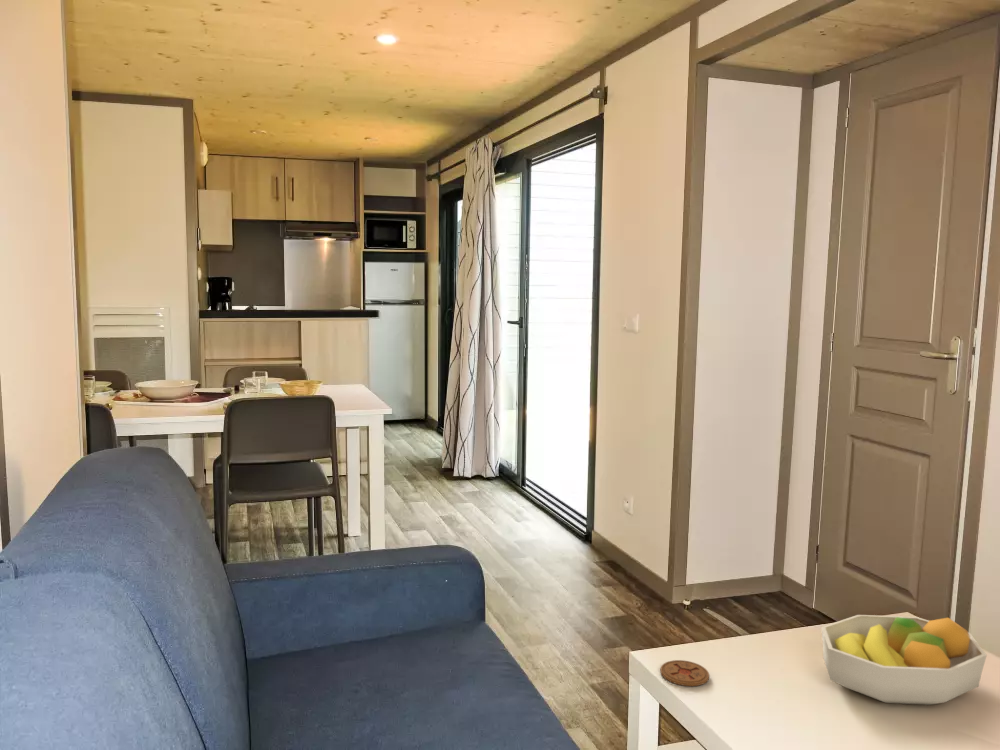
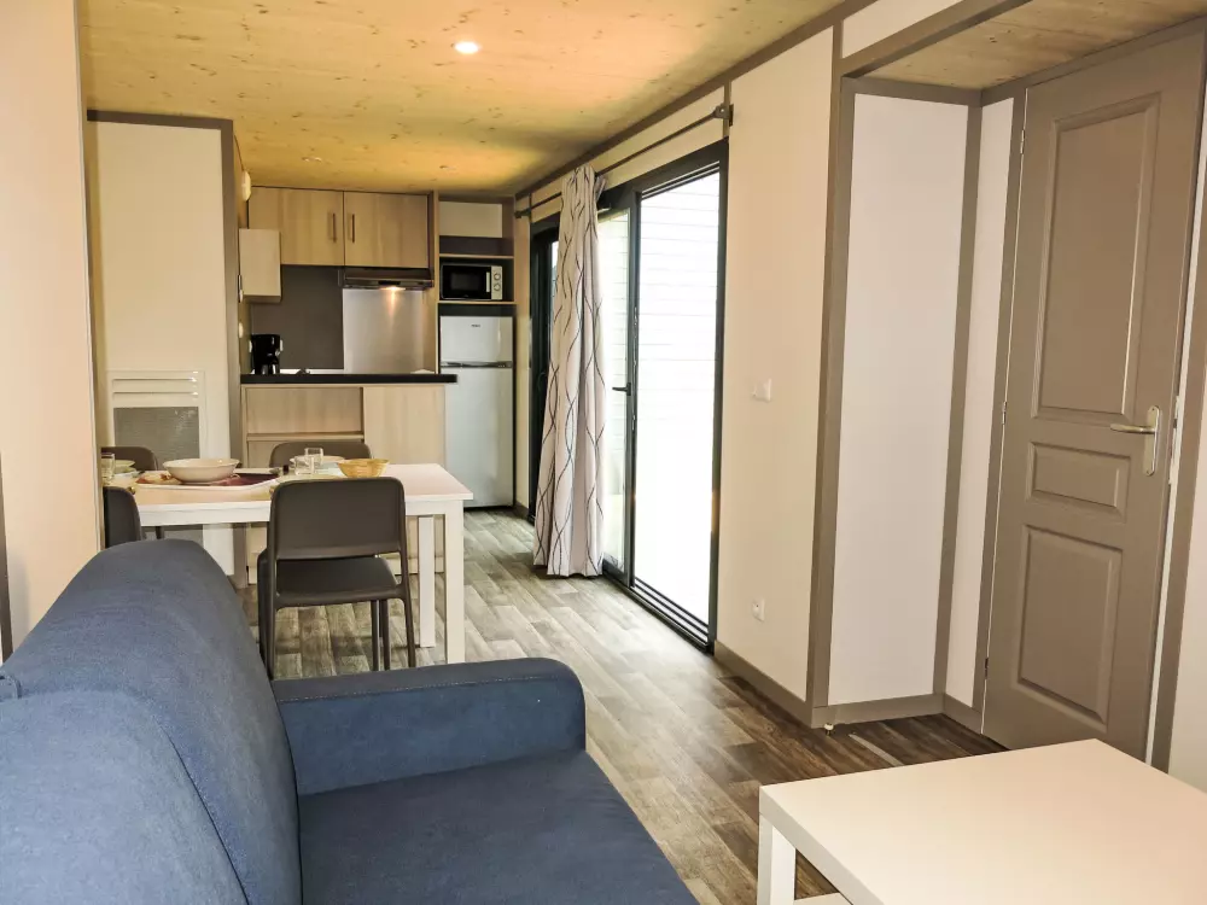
- fruit bowl (900, 651)
- coaster (684, 672)
